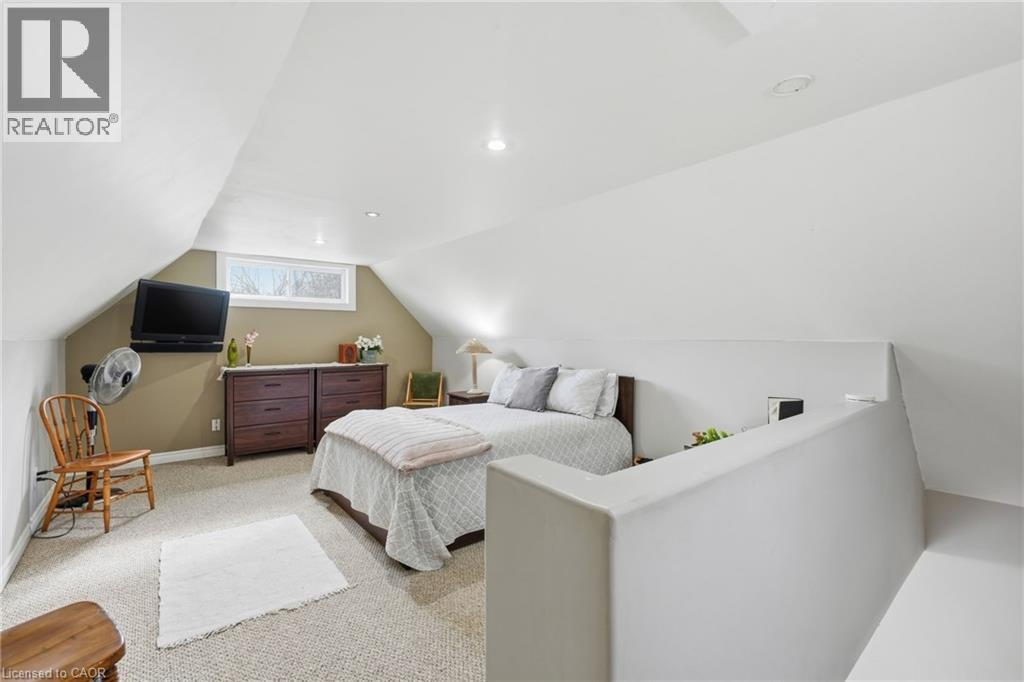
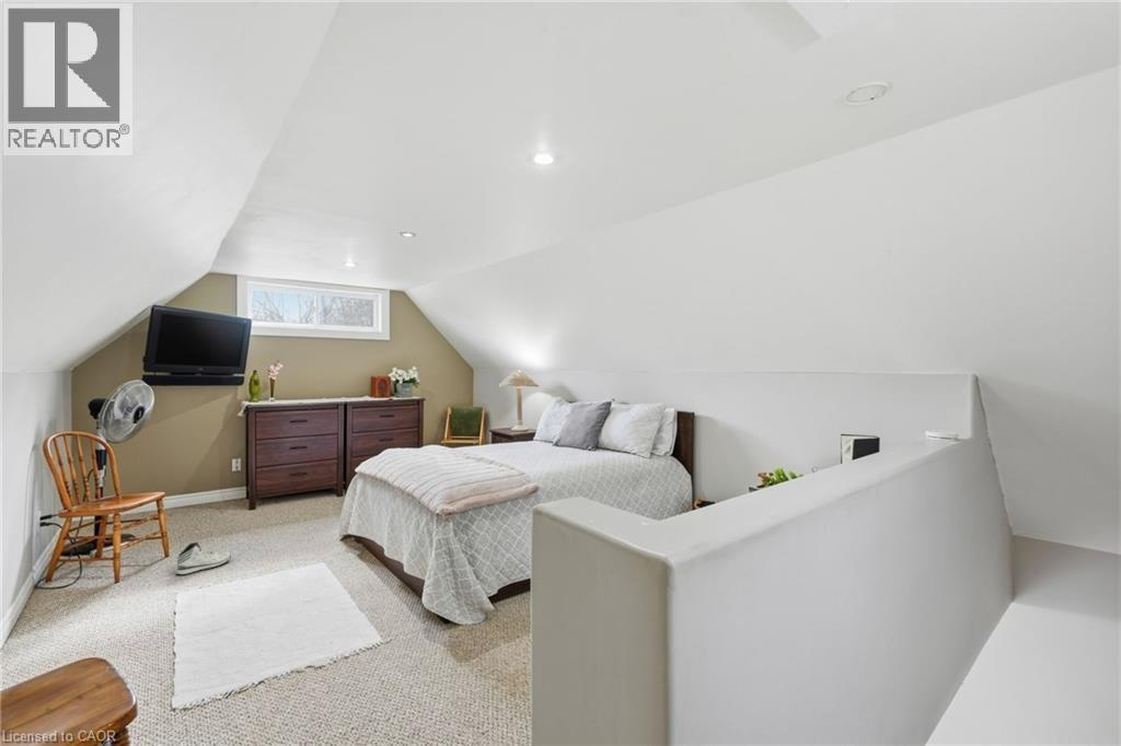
+ sneaker (205, 553)
